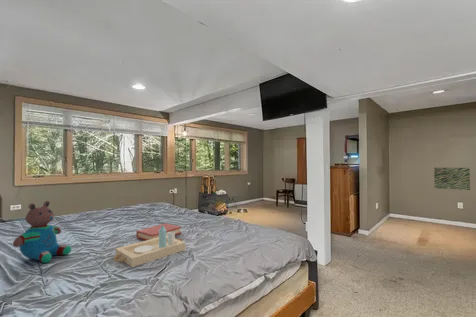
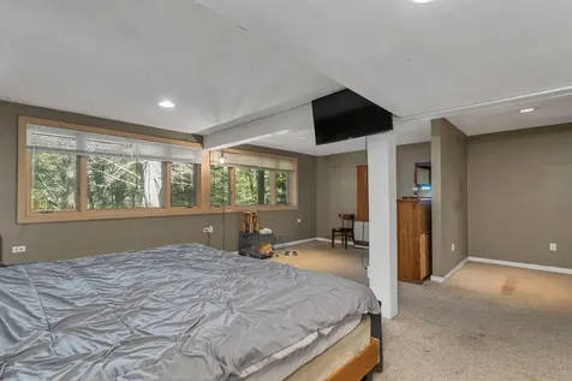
- hardback book (158, 231)
- teddy bear (45, 229)
- serving tray (151, 239)
- wall art (451, 178)
